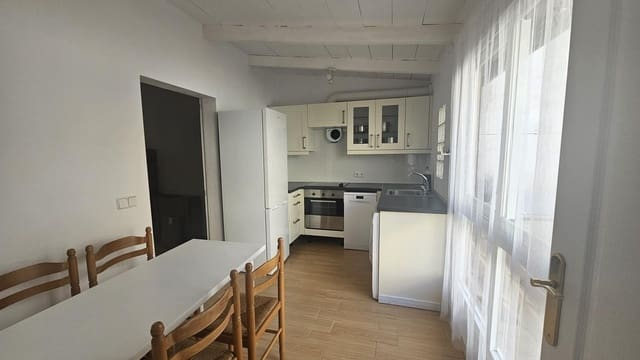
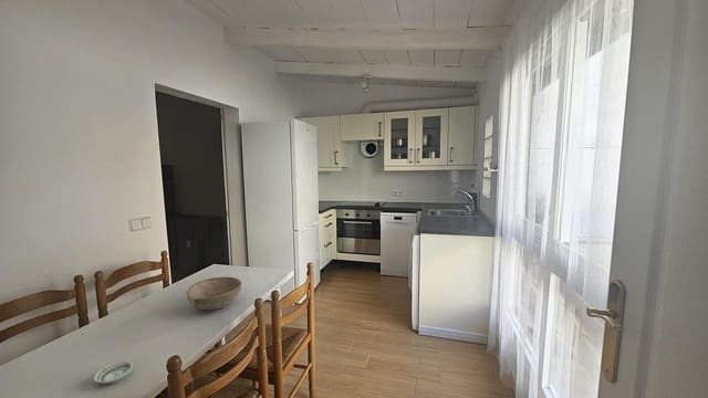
+ bowl (215, 295)
+ saucer (114, 374)
